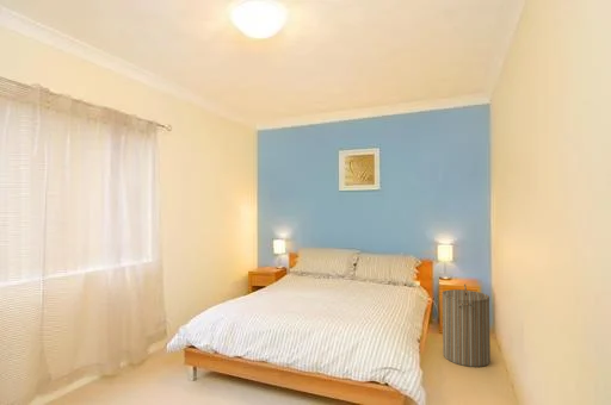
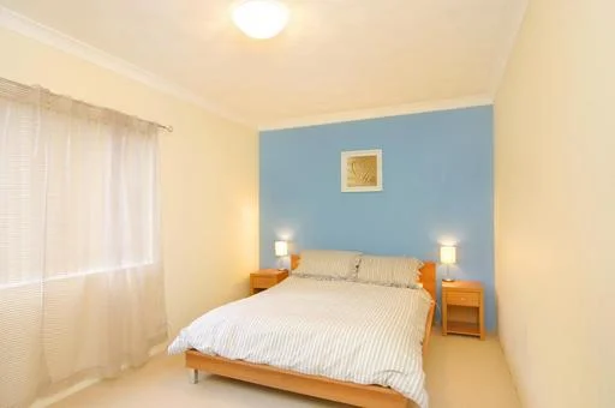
- laundry hamper (465, 320)
